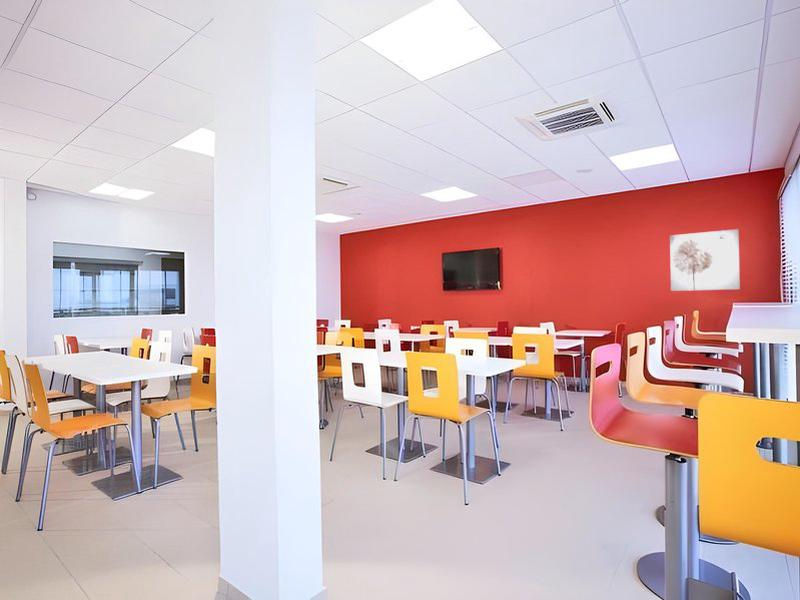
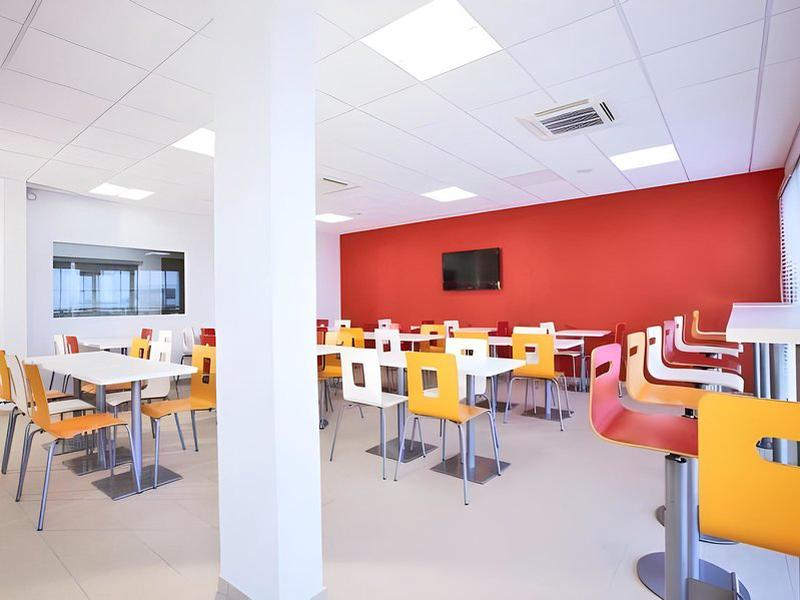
- wall art (703, 261)
